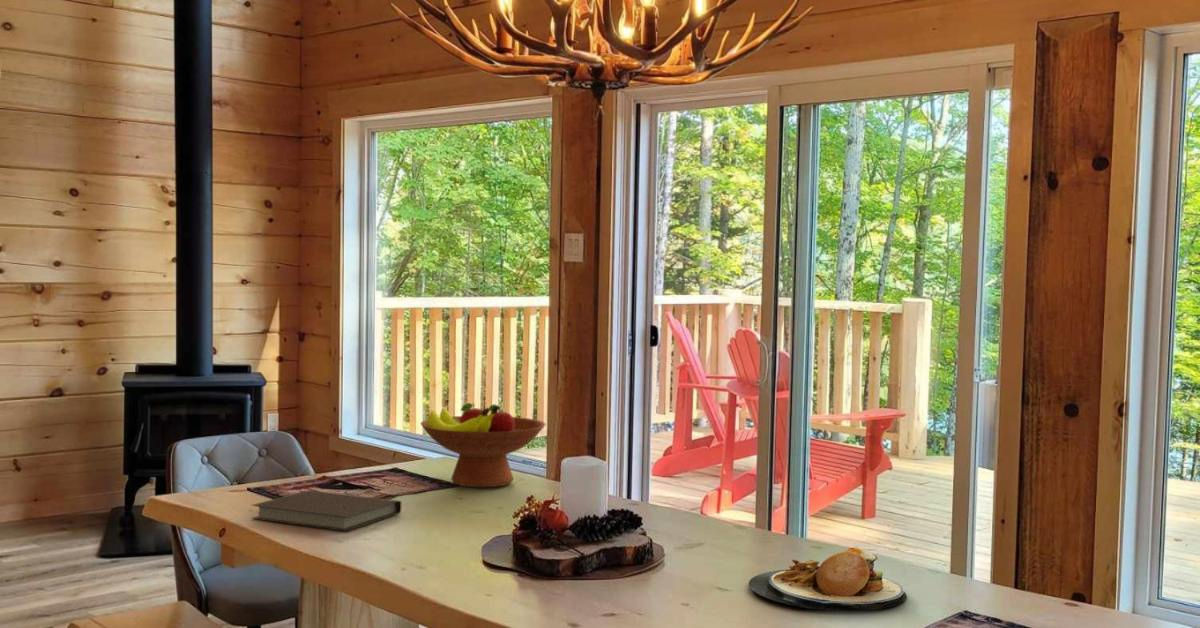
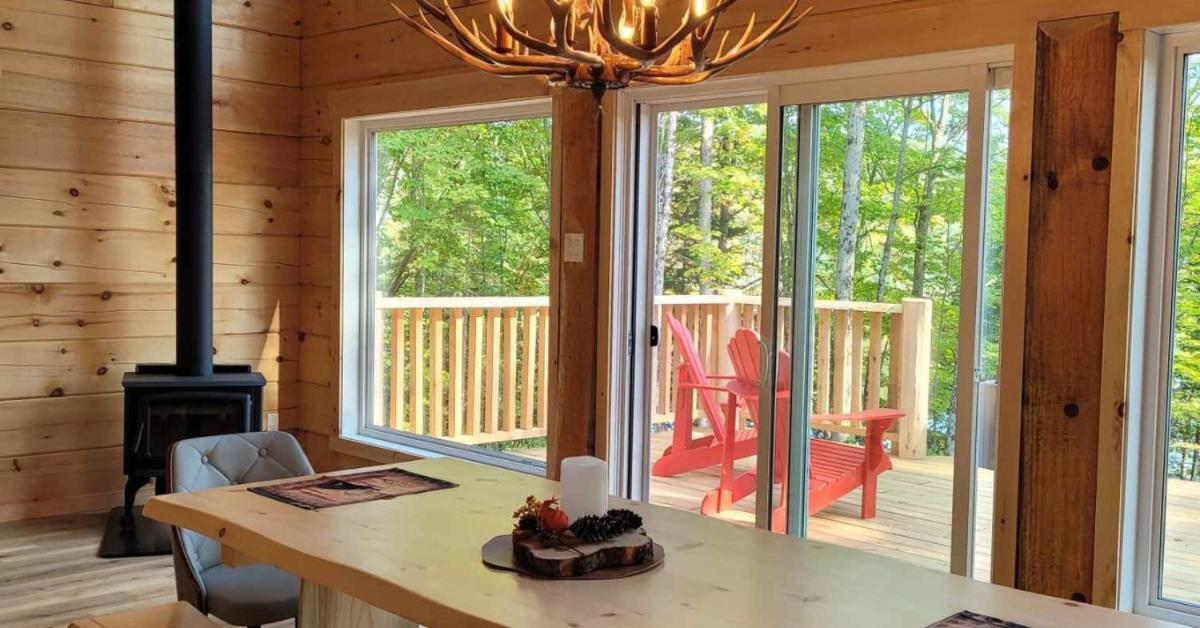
- fruit bowl (483, 441)
- notebook (327, 509)
- plate (827, 567)
